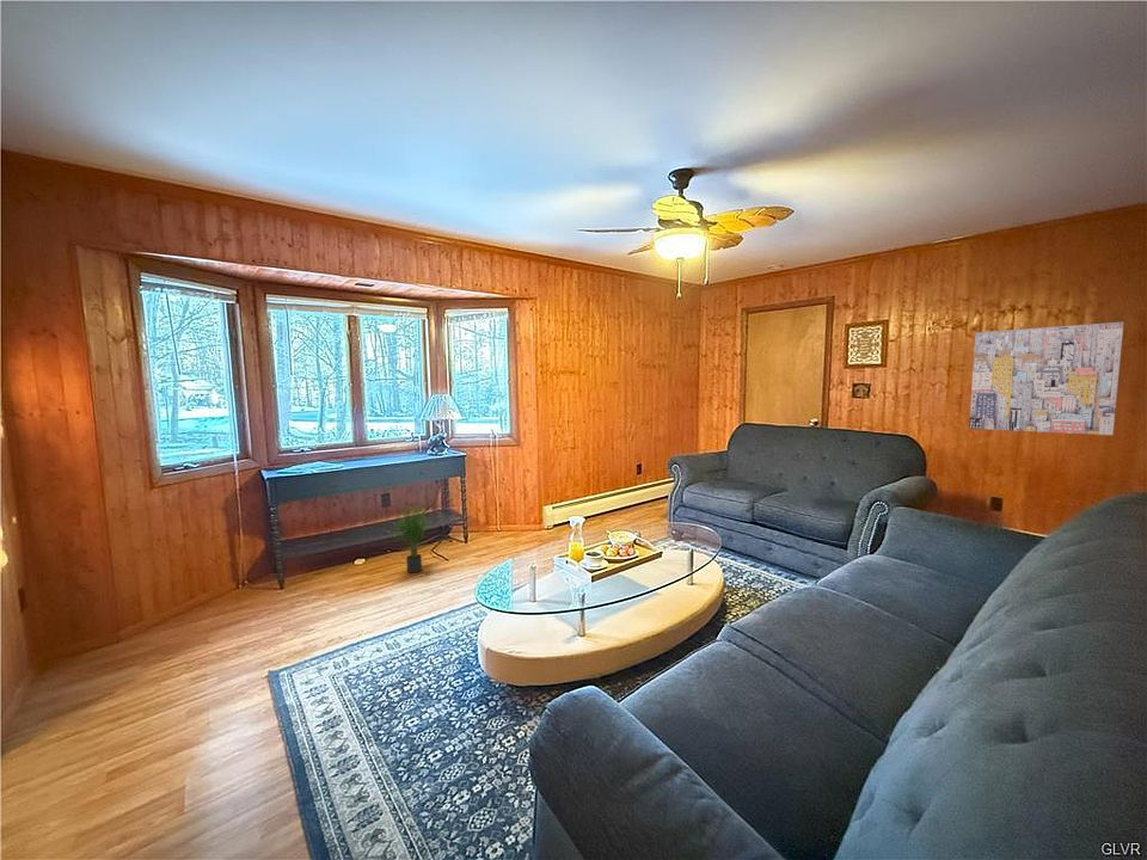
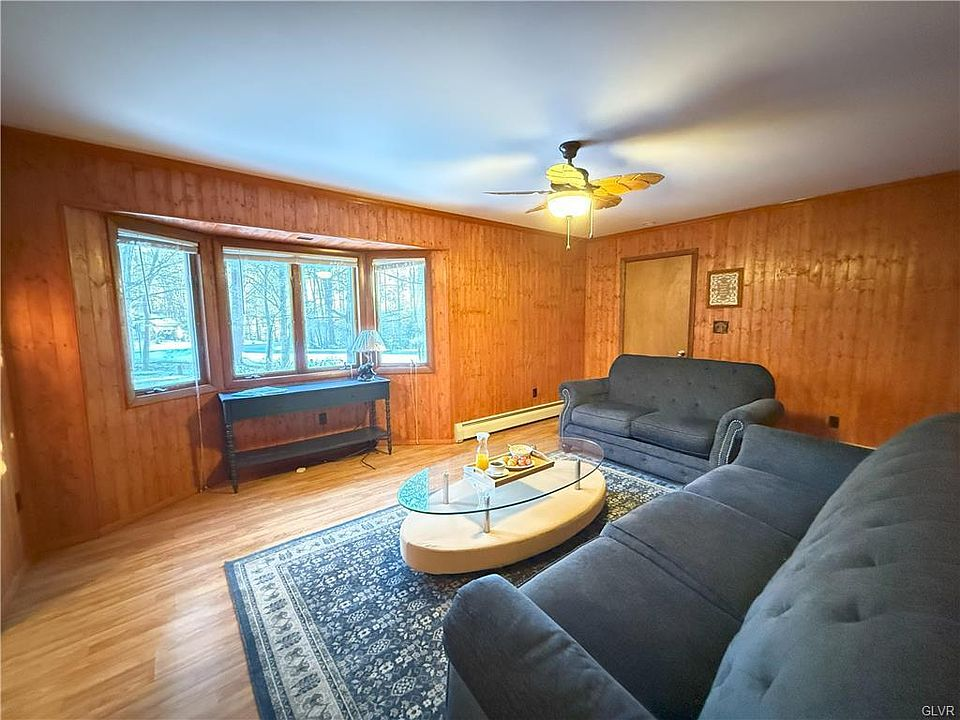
- wall art (1039, 380)
- potted plant (409, 536)
